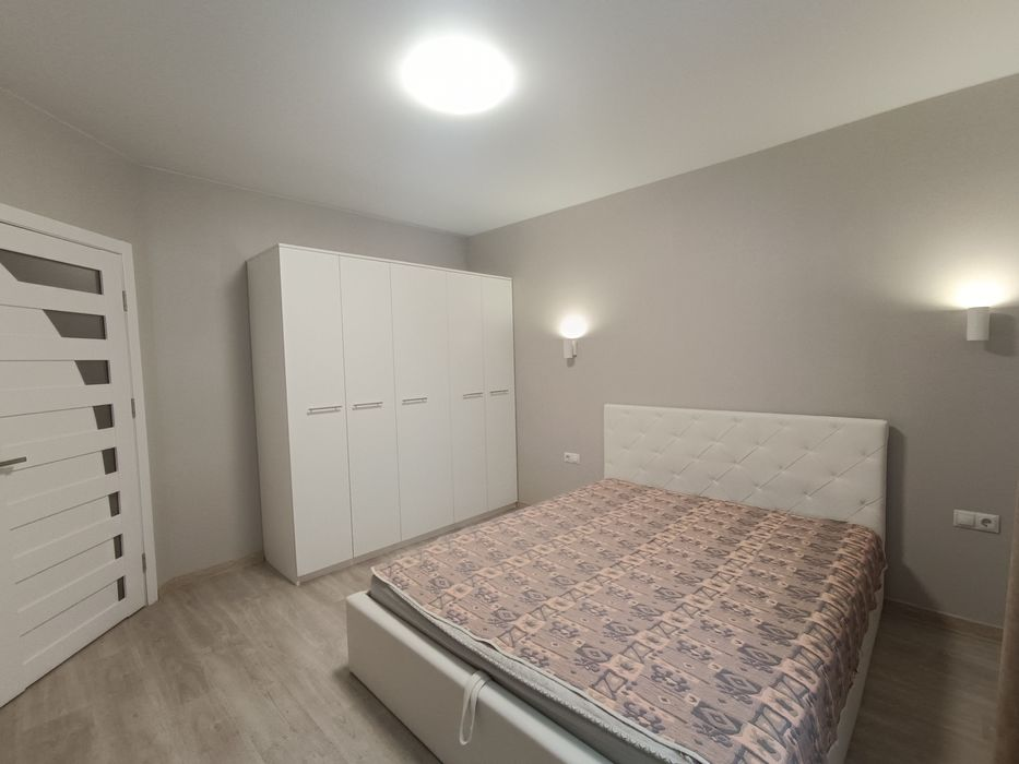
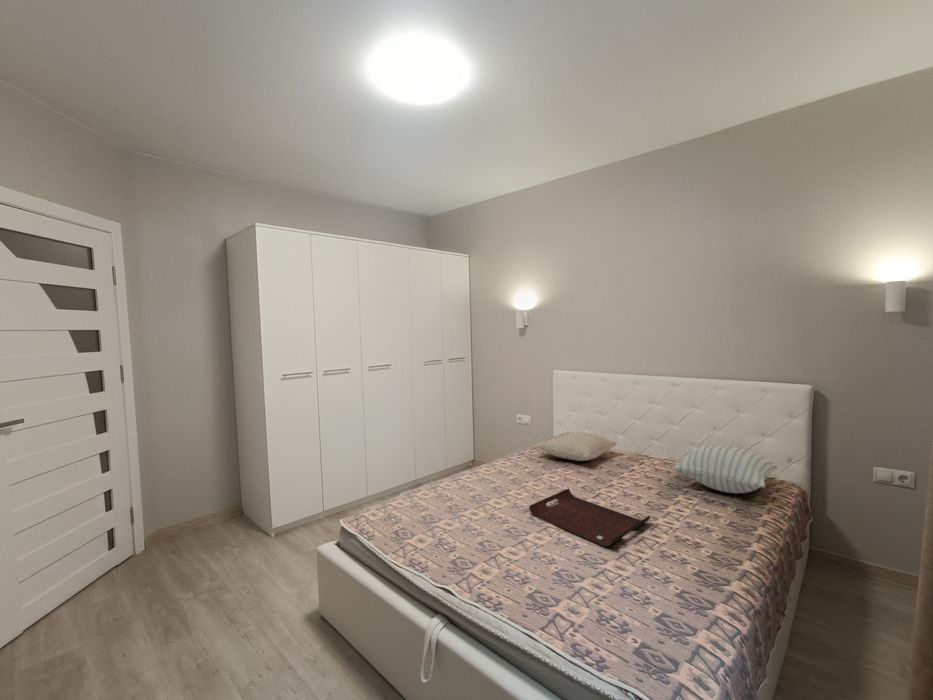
+ pillow (725, 467)
+ serving tray (587, 515)
+ pillow (575, 445)
